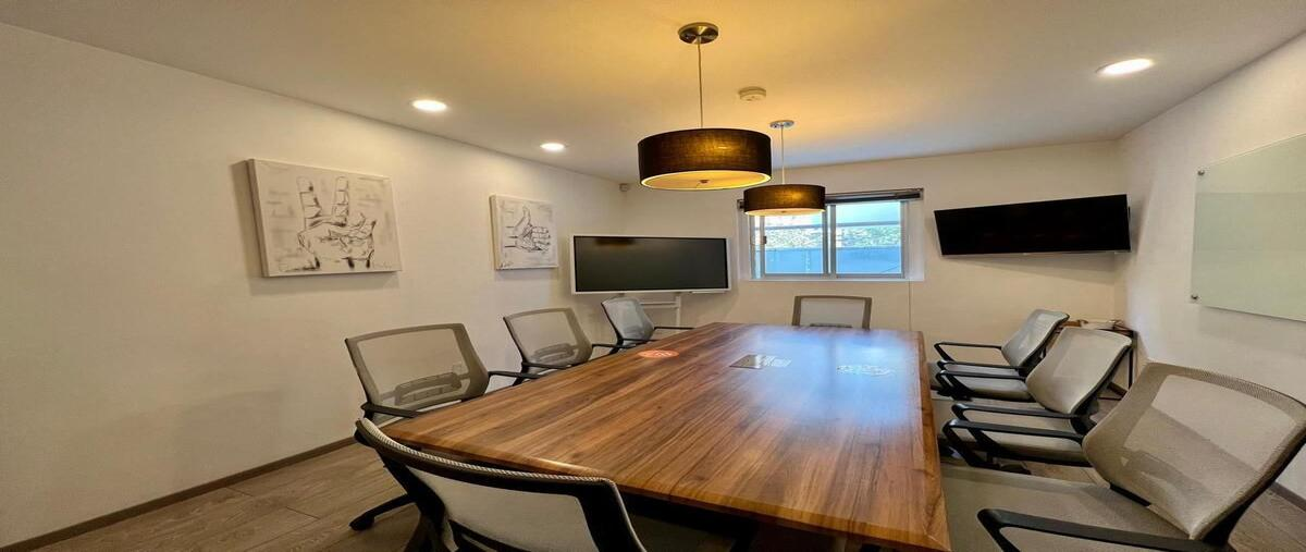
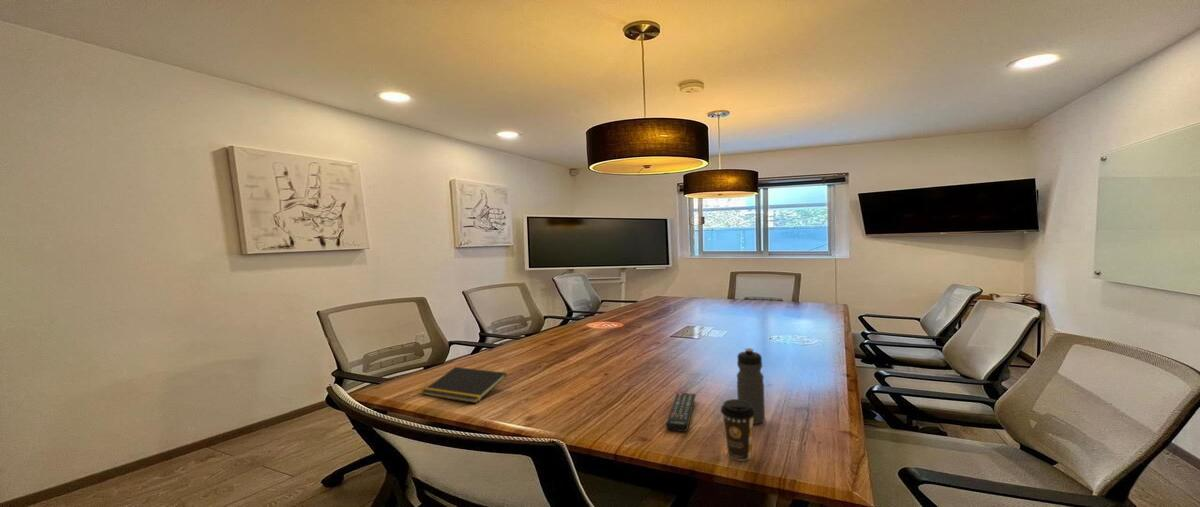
+ remote control (682, 410)
+ notepad (464, 383)
+ water bottle (750, 384)
+ coffee cup (738, 429)
